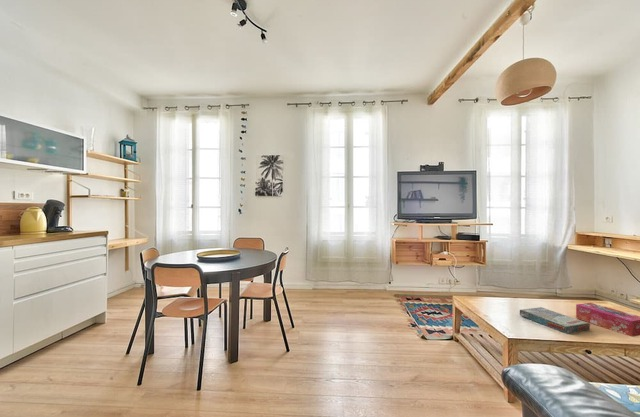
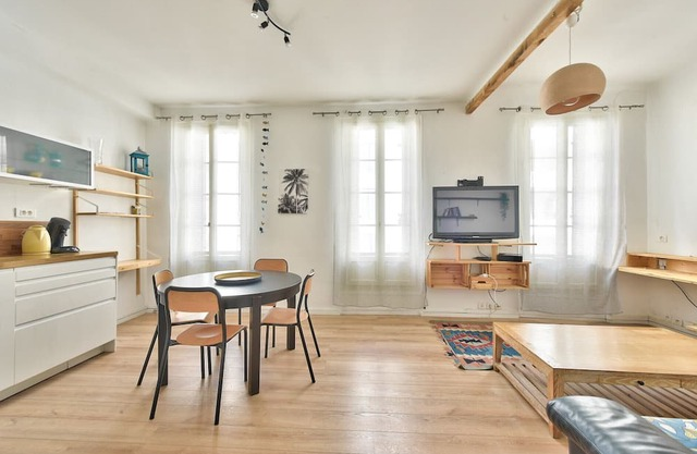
- board game (552, 319)
- tissue box (609, 318)
